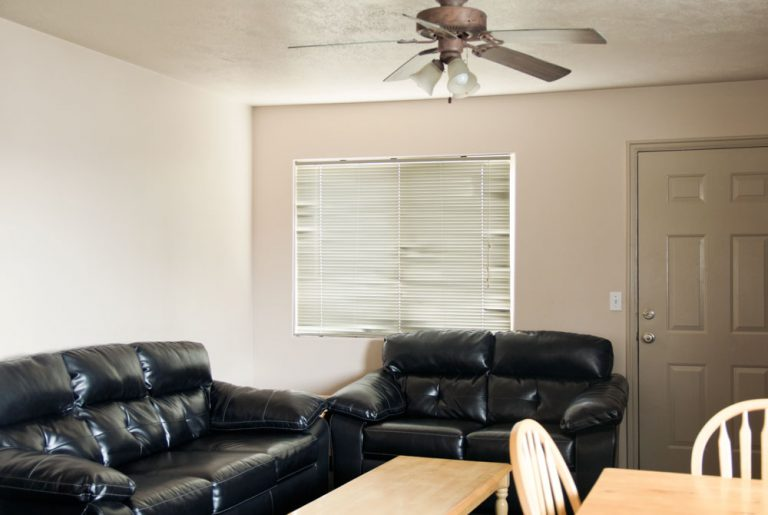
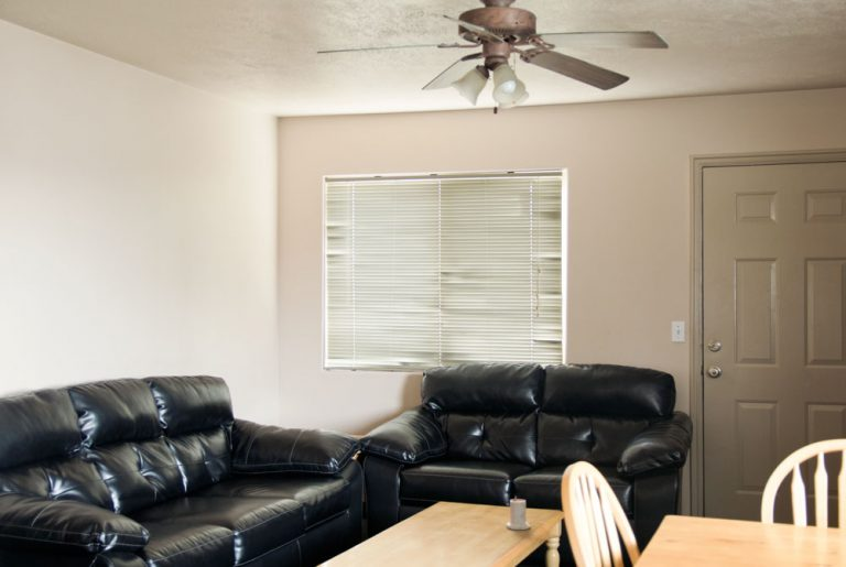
+ candle (518, 512)
